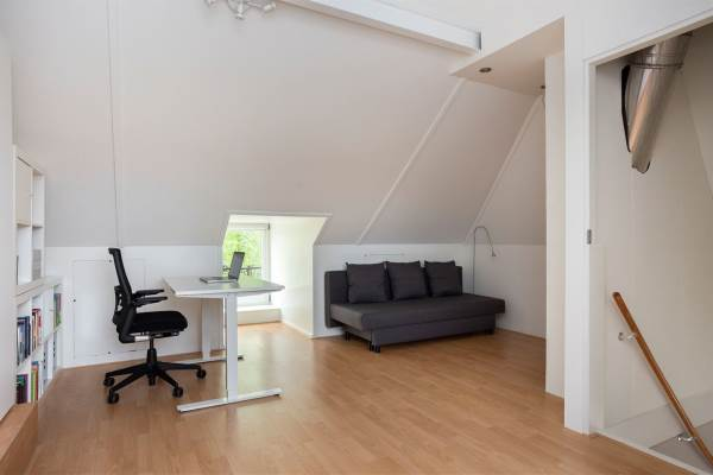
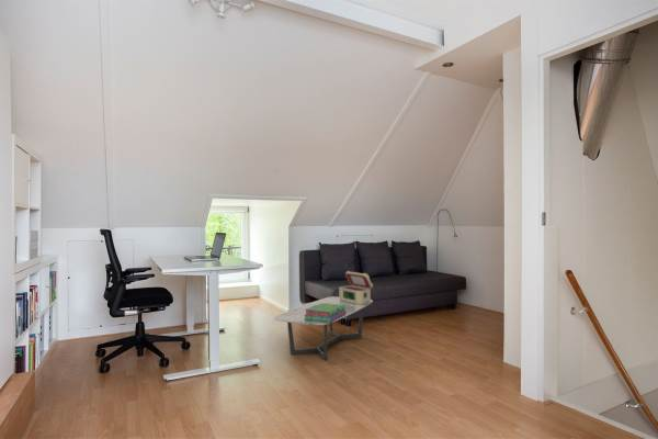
+ coffee table (326, 326)
+ stack of books (325, 312)
+ decorative box (355, 286)
